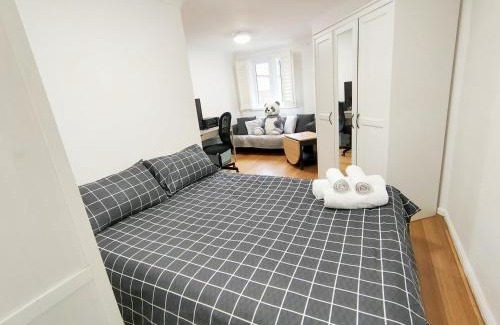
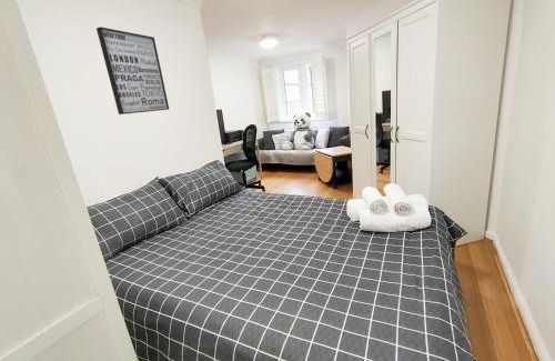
+ wall art (137, 73)
